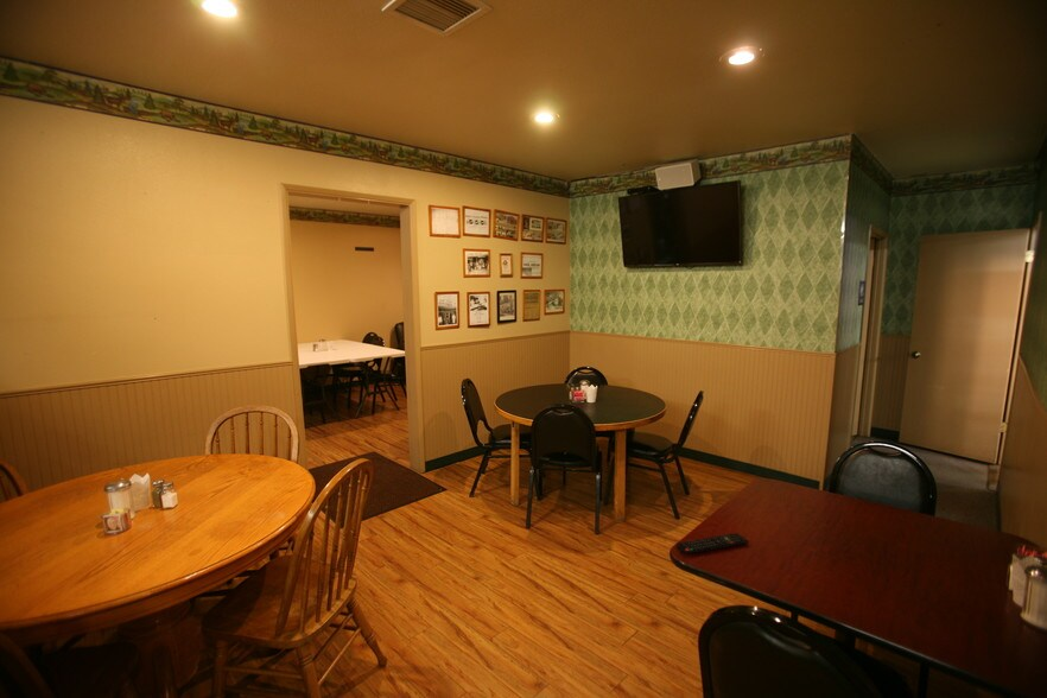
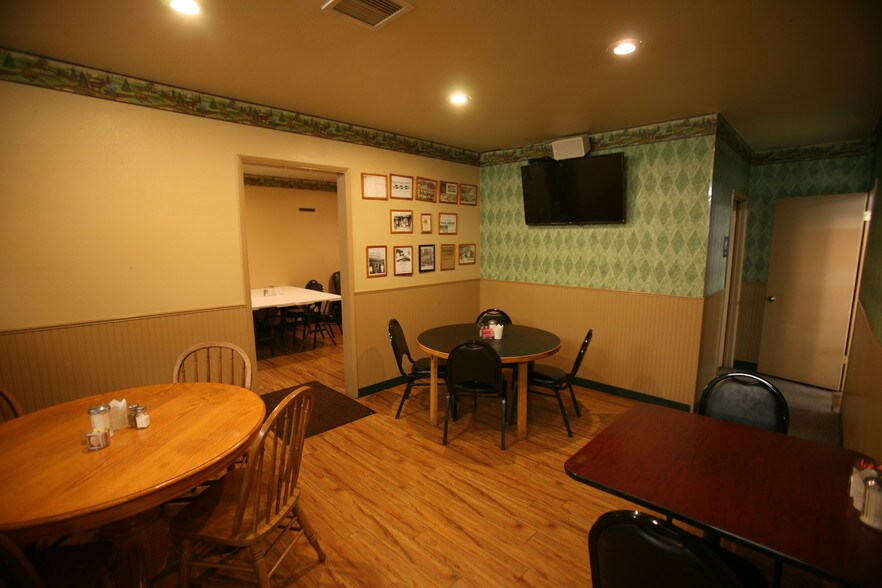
- remote control (711, 544)
